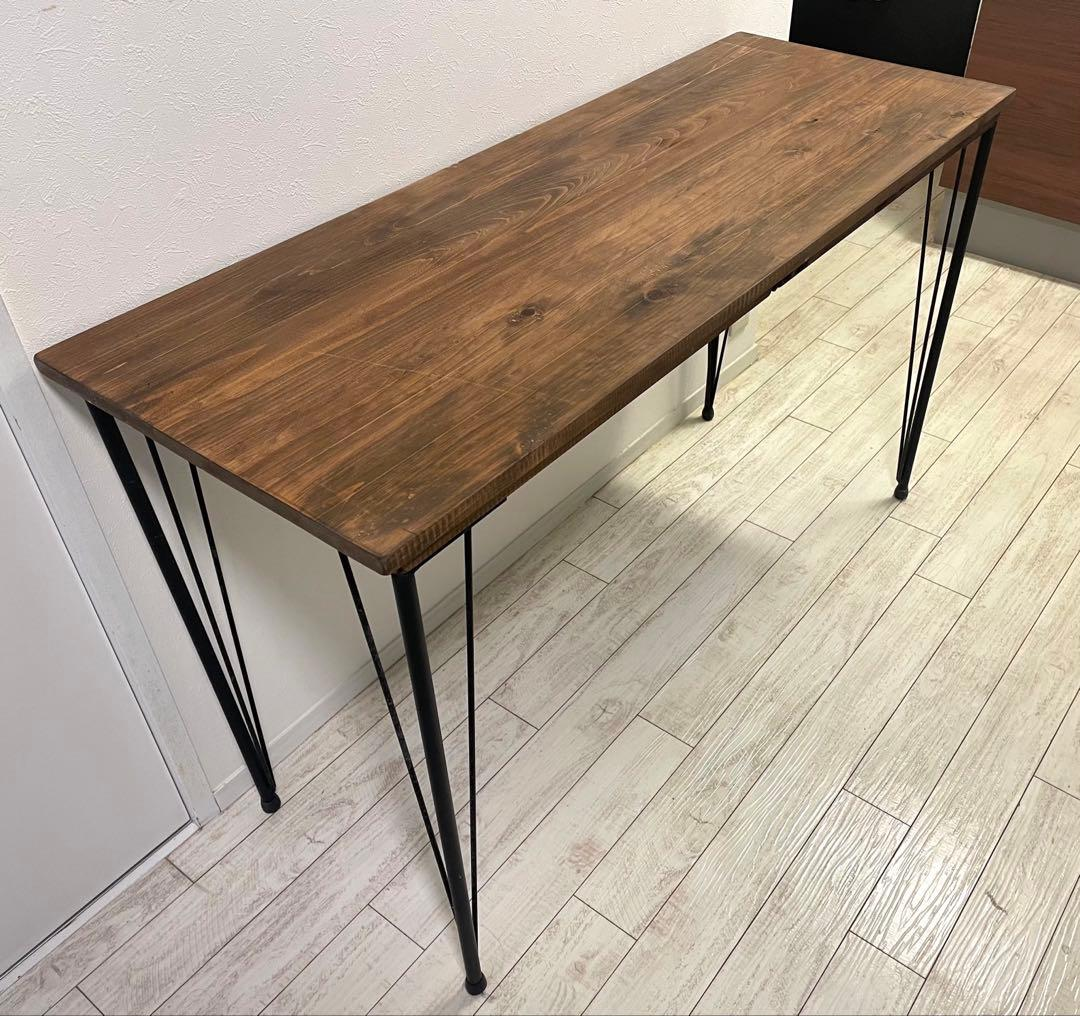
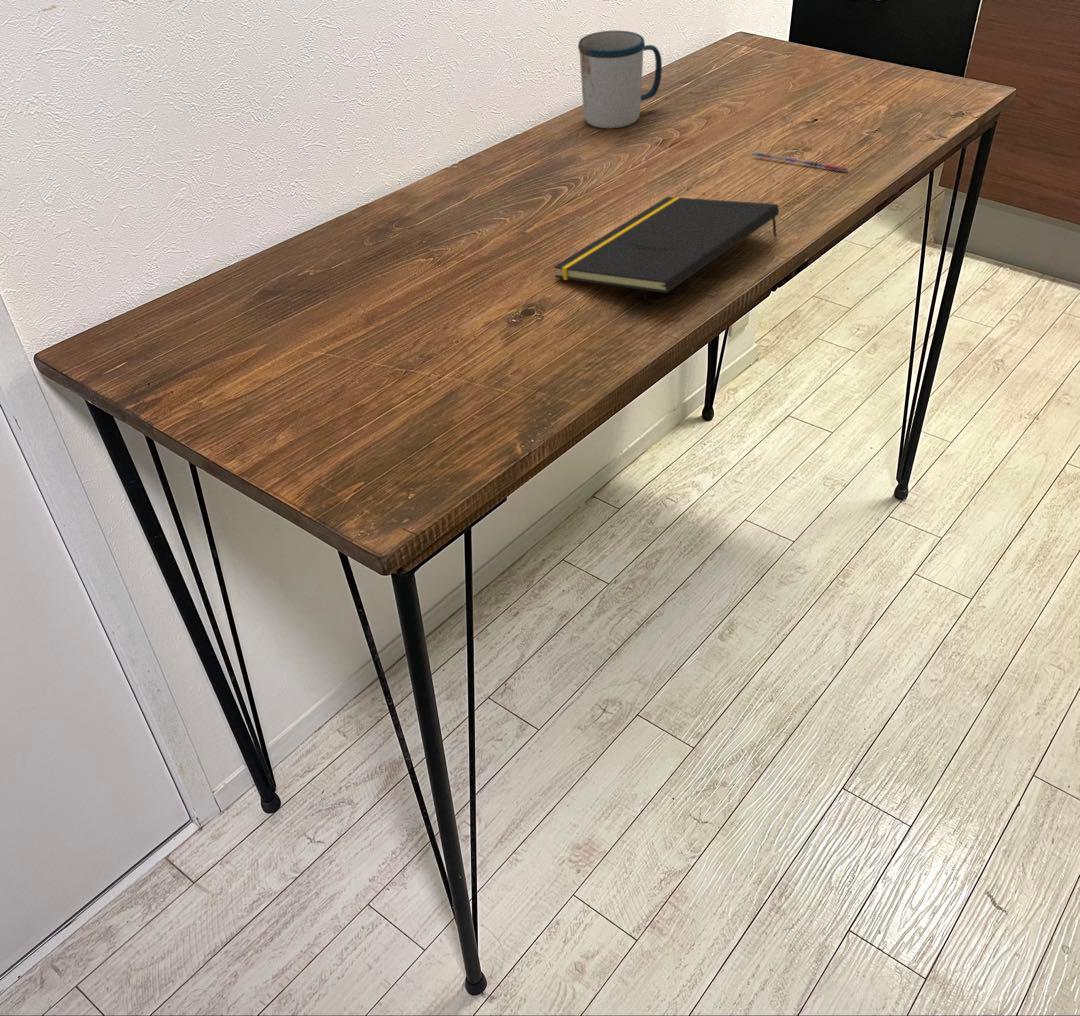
+ notepad (667, 240)
+ mug (618, 79)
+ pen (799, 161)
